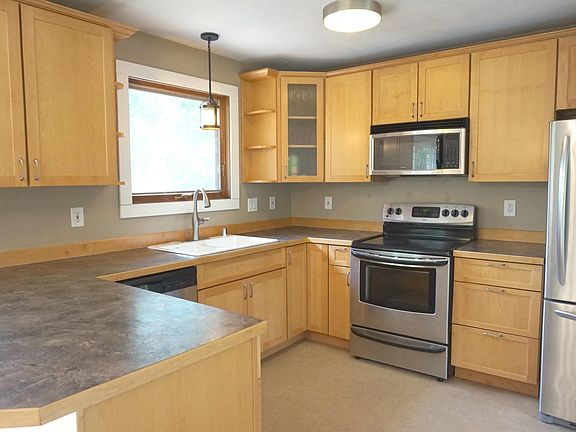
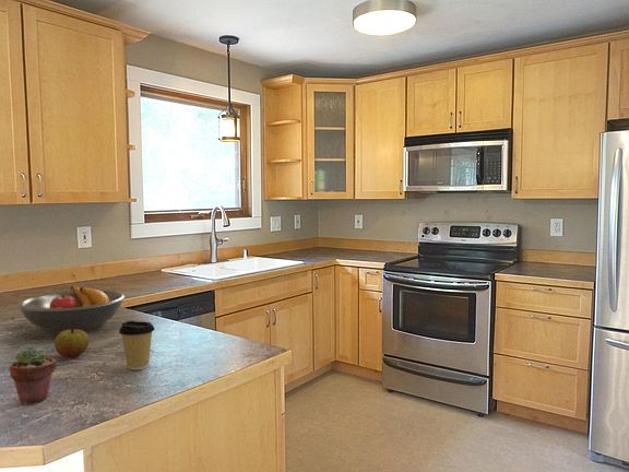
+ coffee cup (137, 344)
+ fruit bowl (73, 309)
+ potted succulent (33, 373)
+ apple (71, 342)
